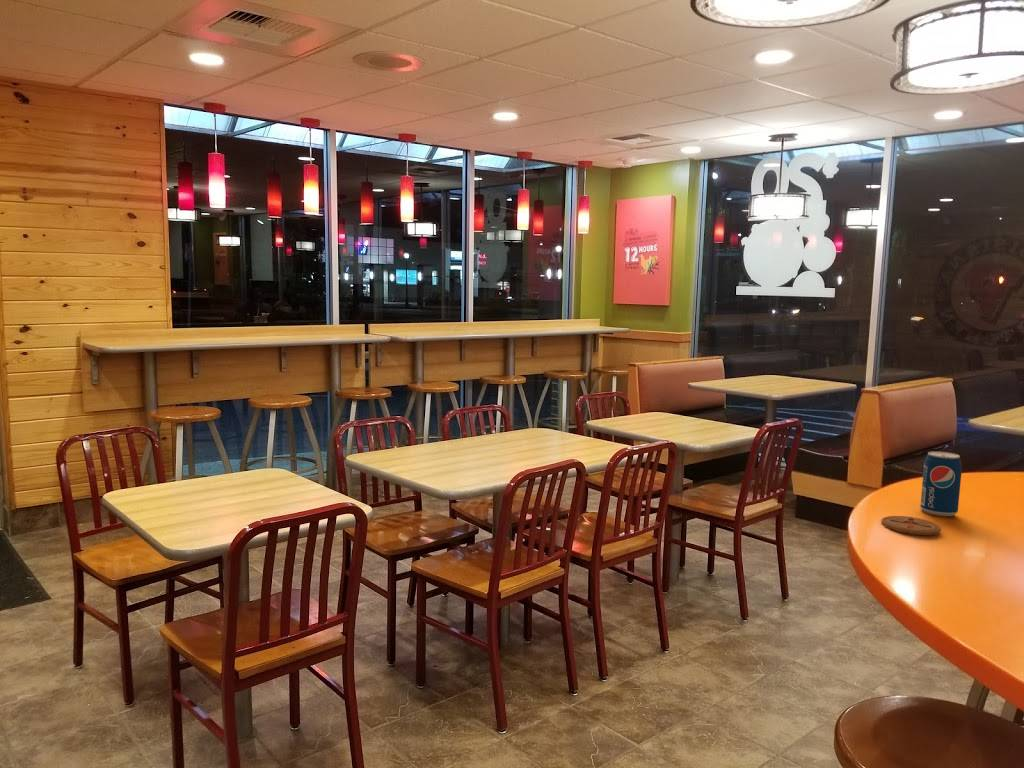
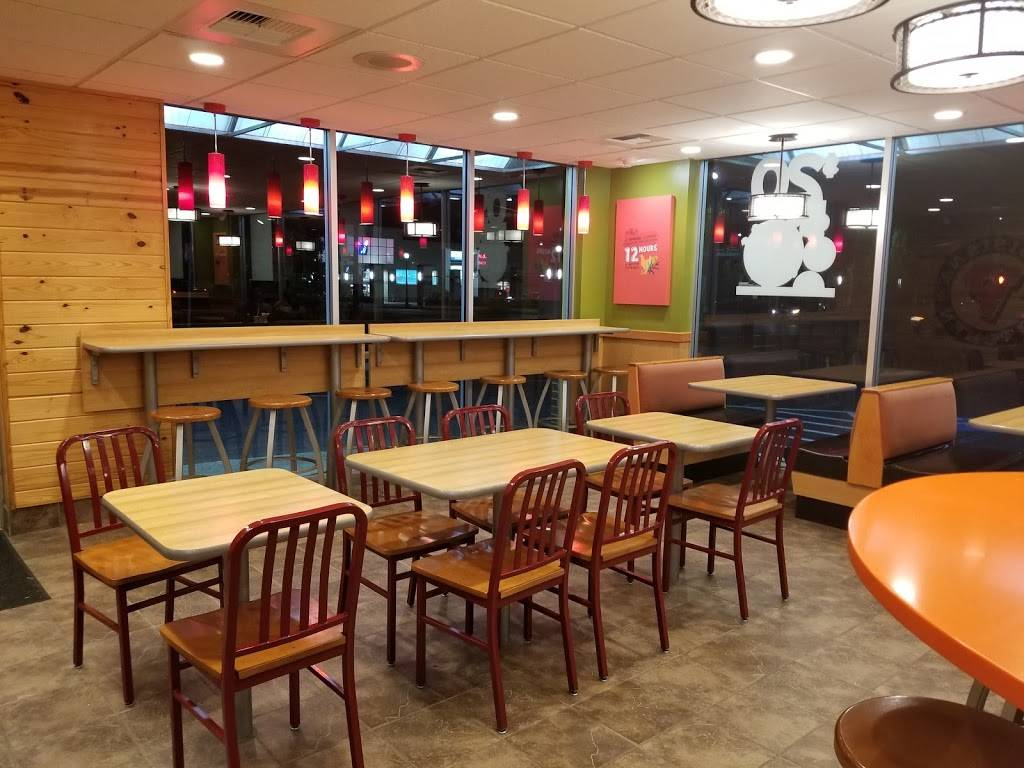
- coaster (910, 525)
- beverage can (941, 483)
